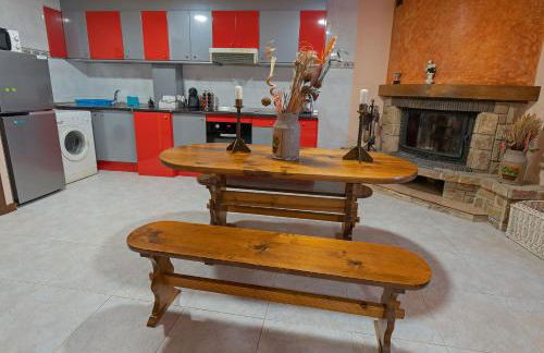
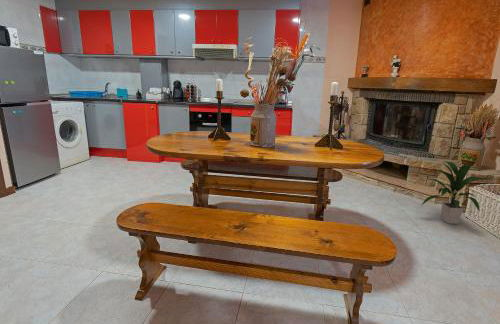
+ indoor plant (452, 190)
